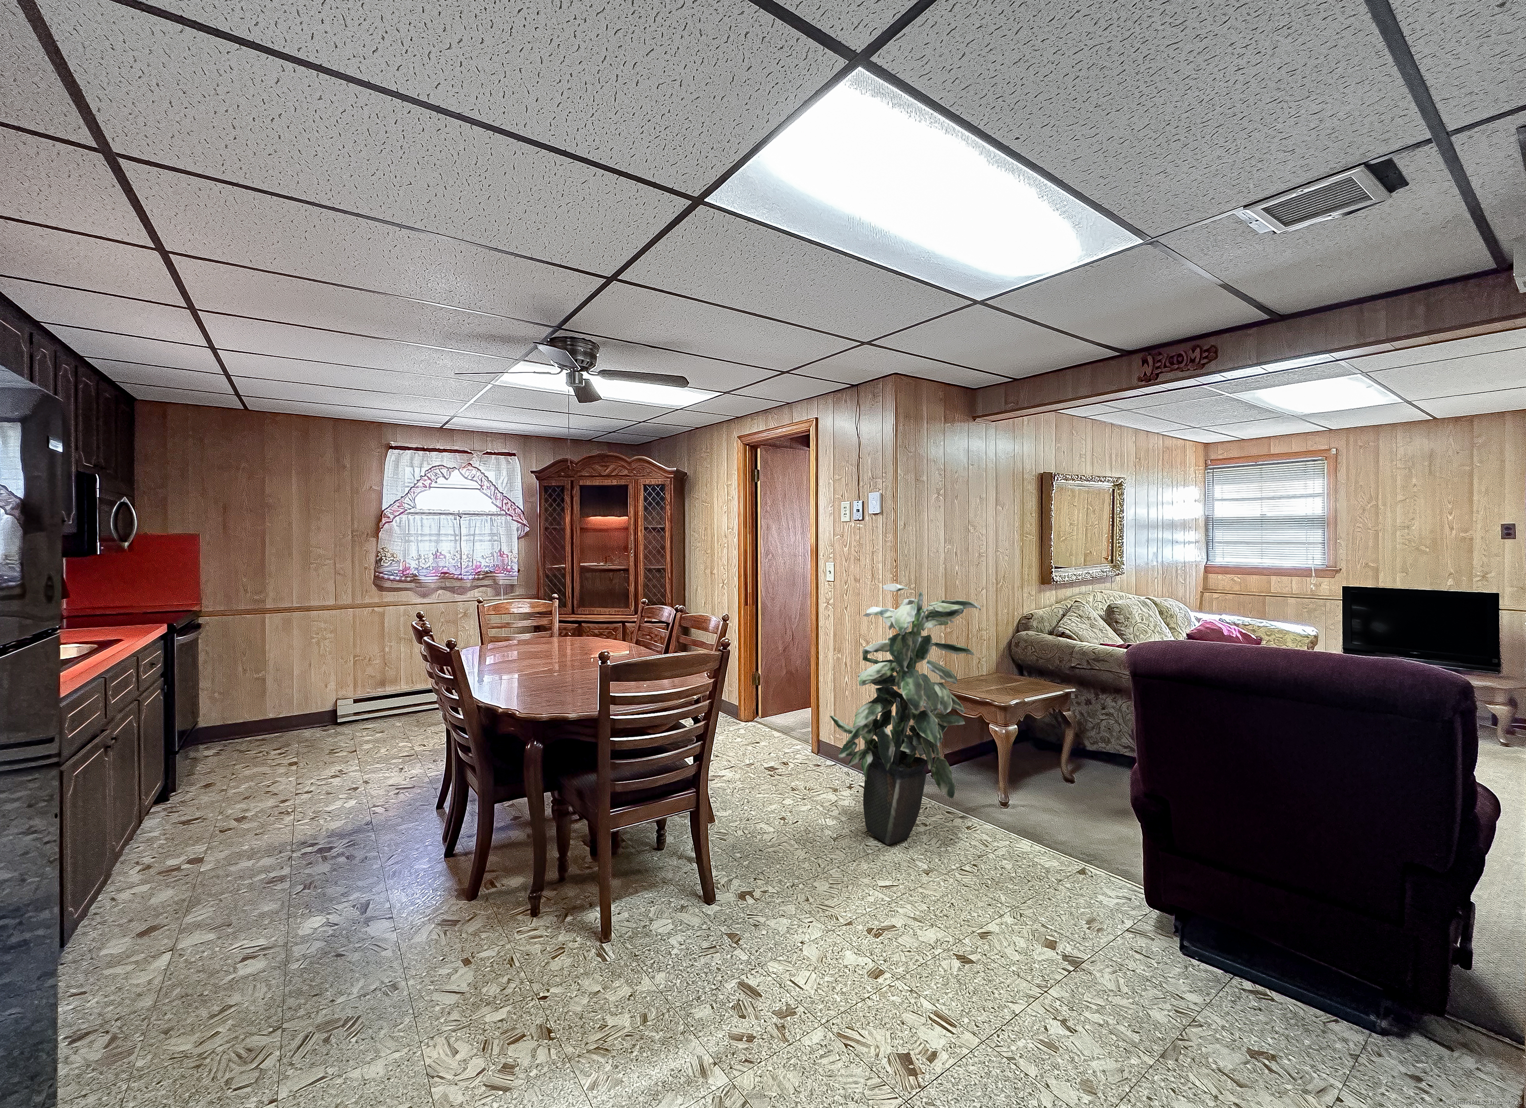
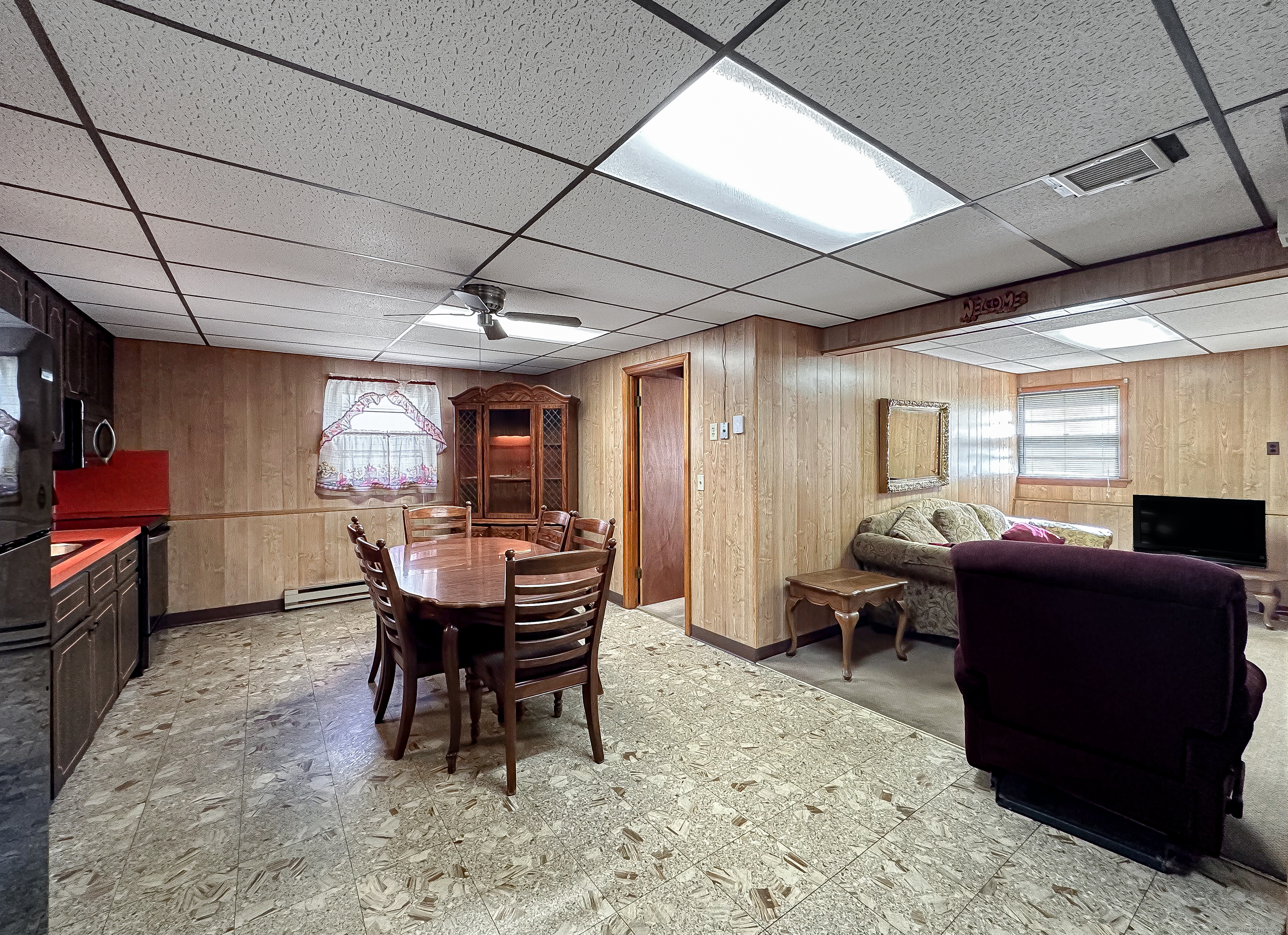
- indoor plant (904, 712)
